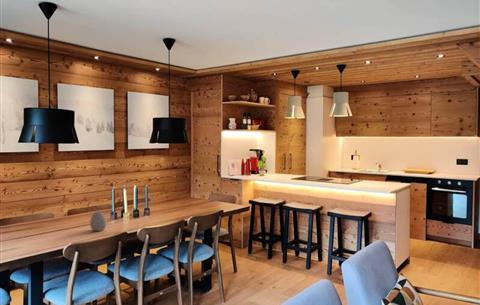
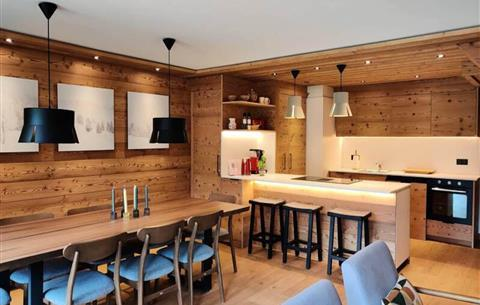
- decorative egg (98, 220)
